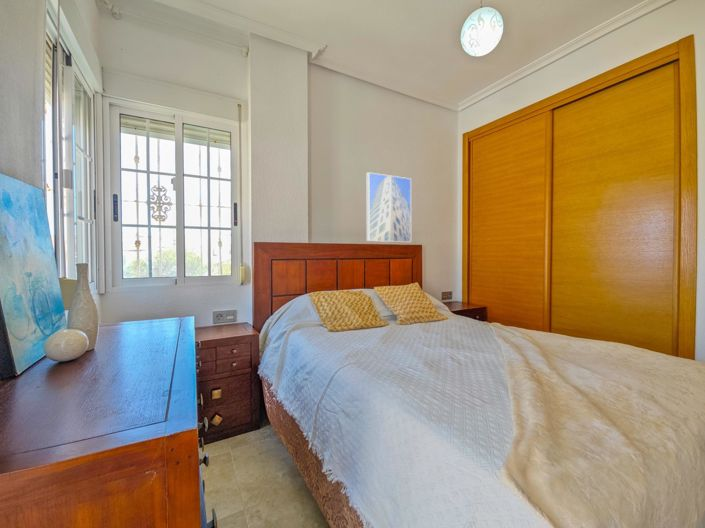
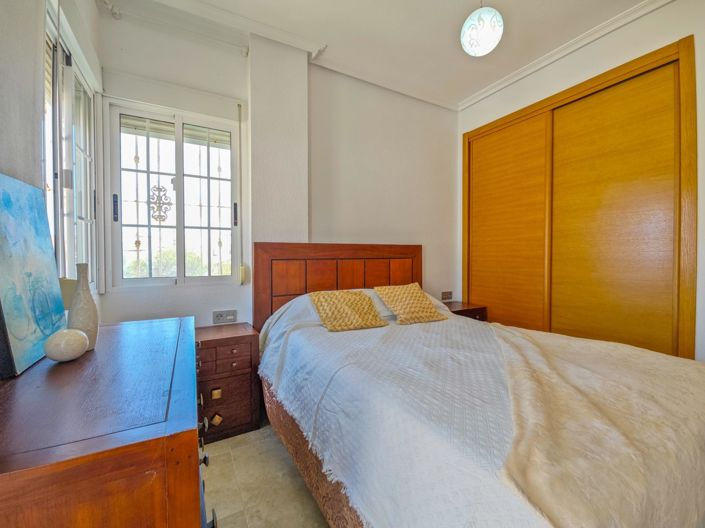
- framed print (389, 208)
